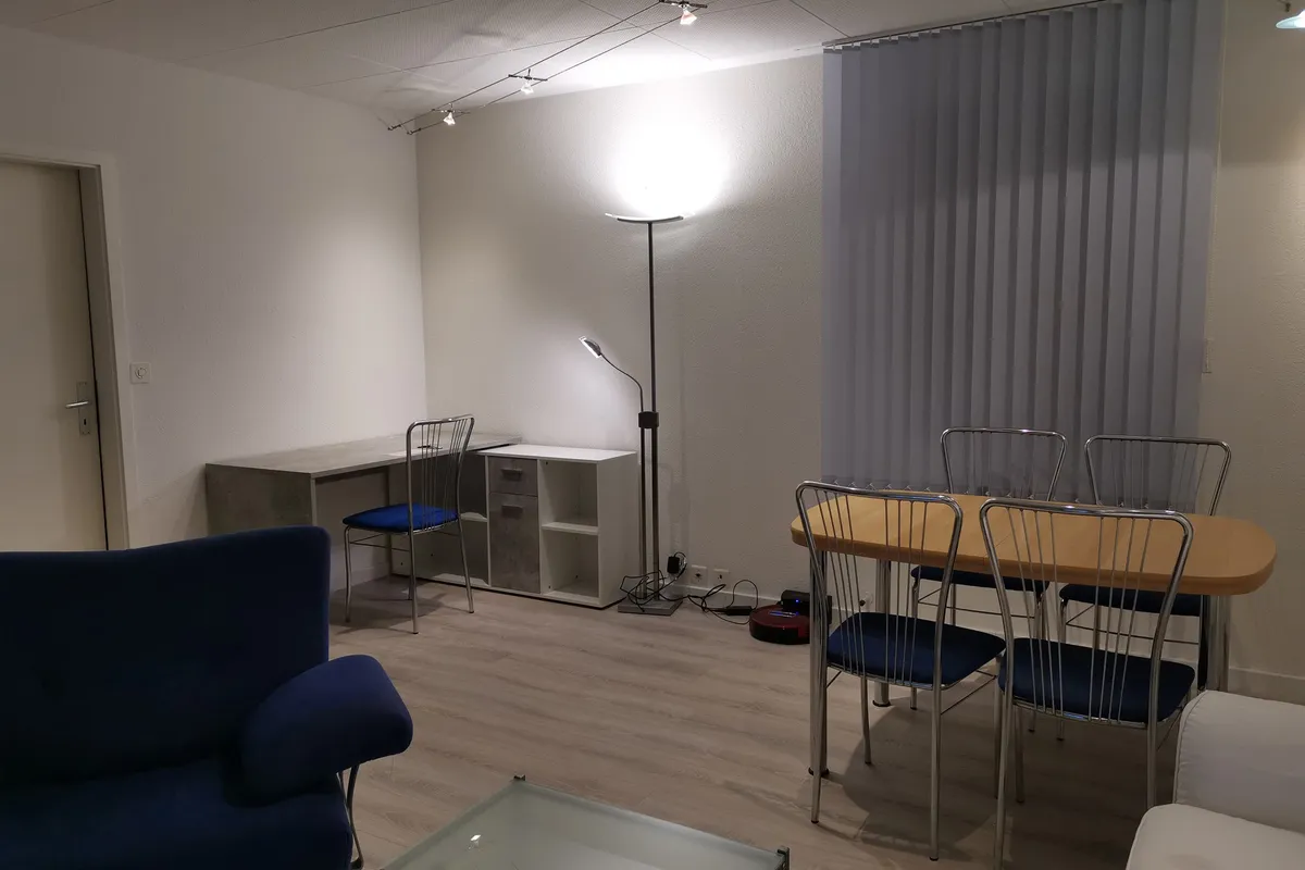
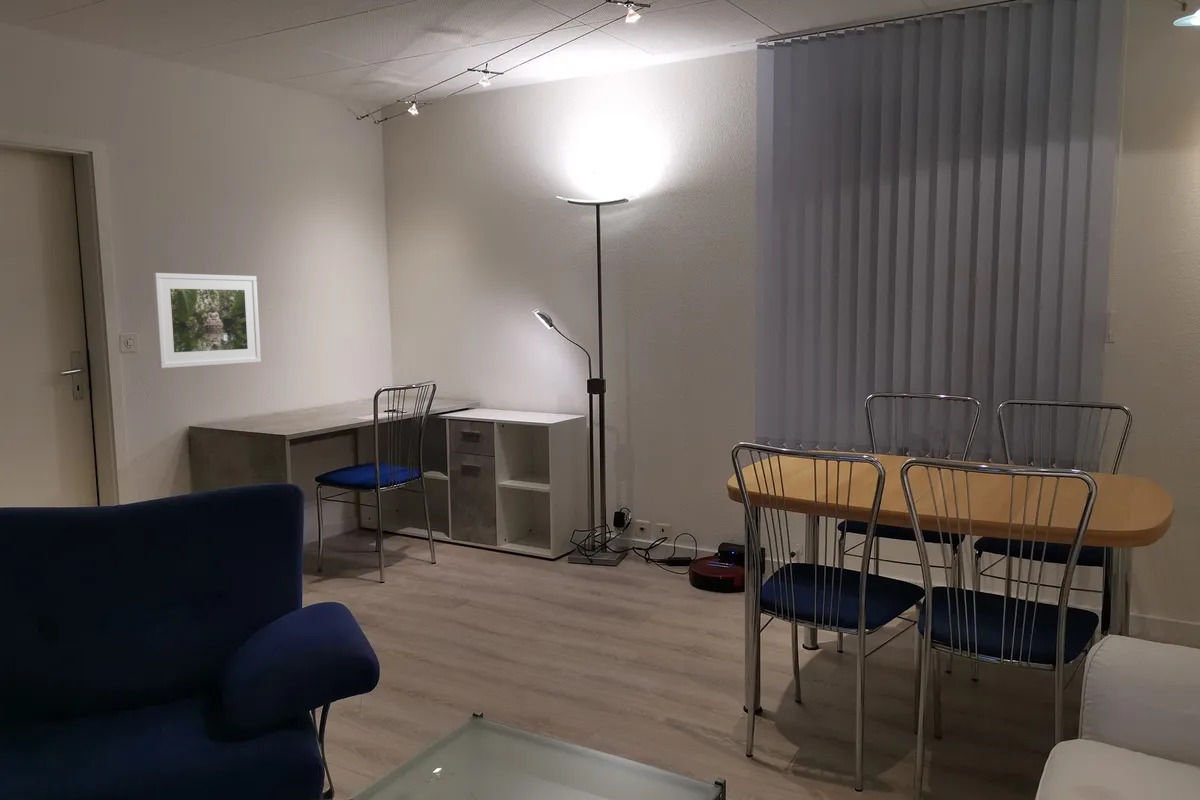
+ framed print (209, 320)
